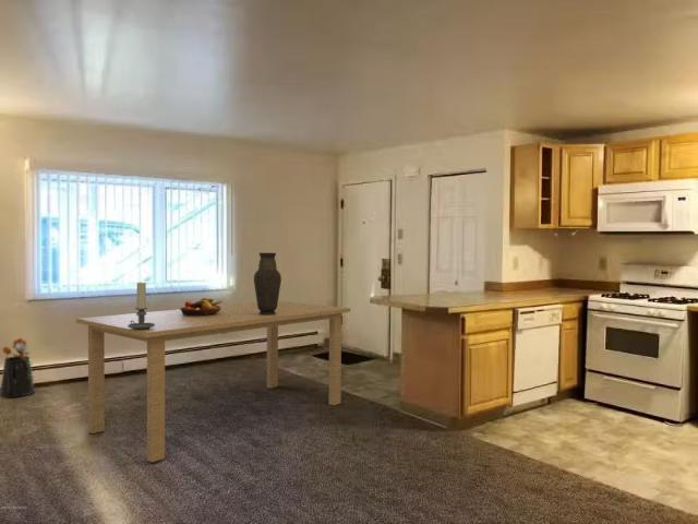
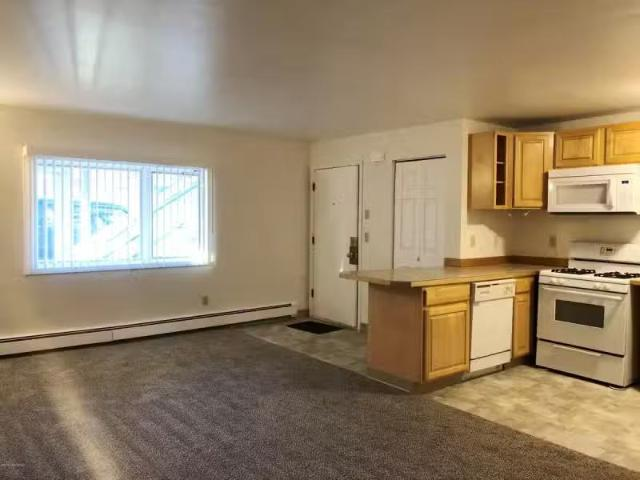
- fruit bowl (201, 305)
- vase (267, 283)
- watering can (16, 367)
- candle holder (140, 305)
- dining table (212, 334)
